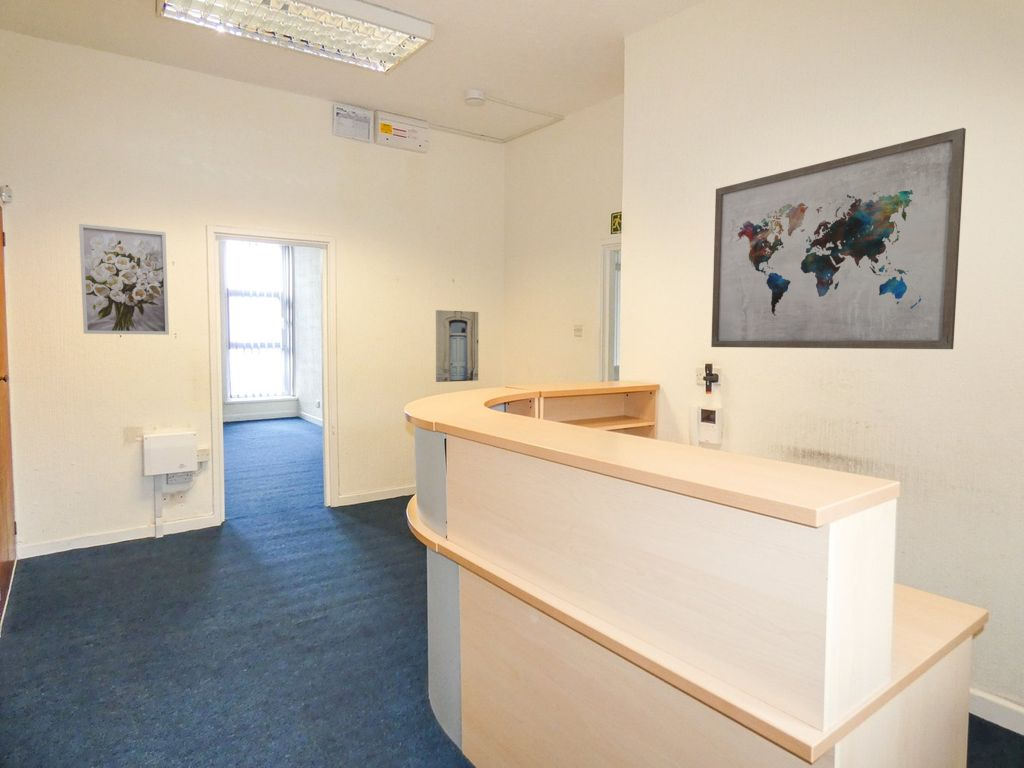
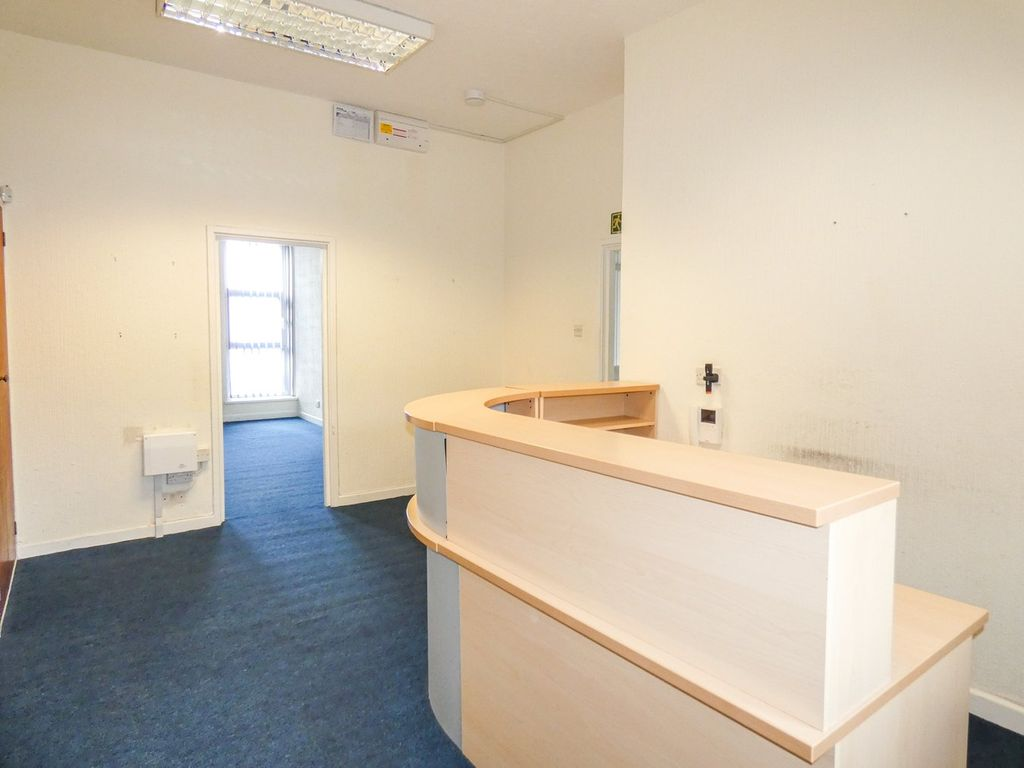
- wall art (457, 346)
- wall art (125, 281)
- wall art (816, 256)
